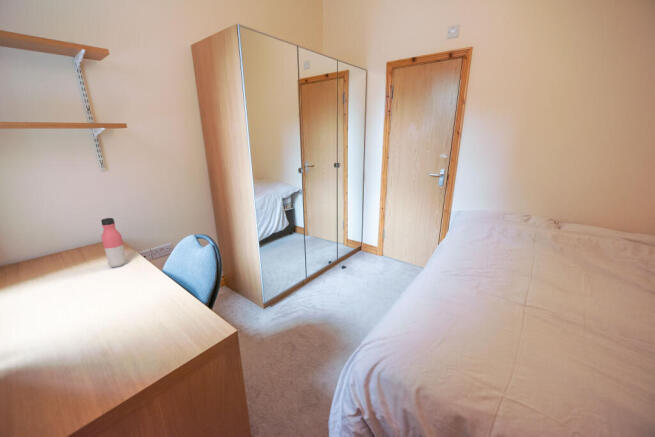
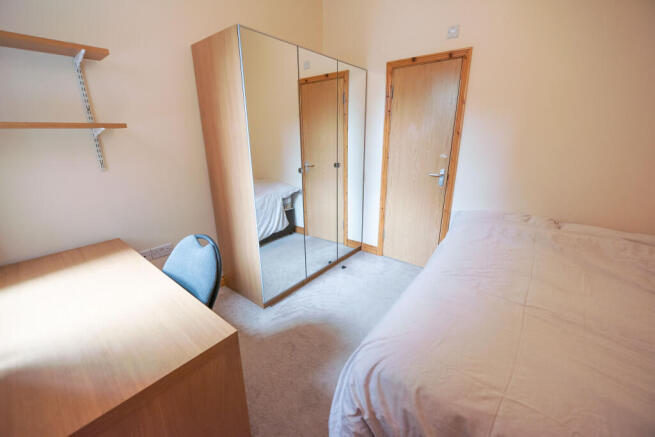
- water bottle (112, 242)
